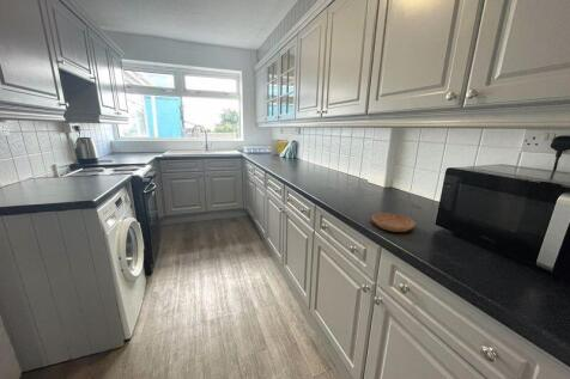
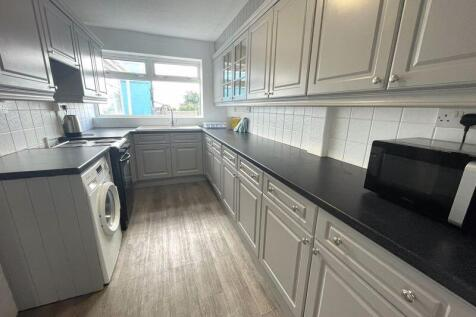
- saucer (392, 222)
